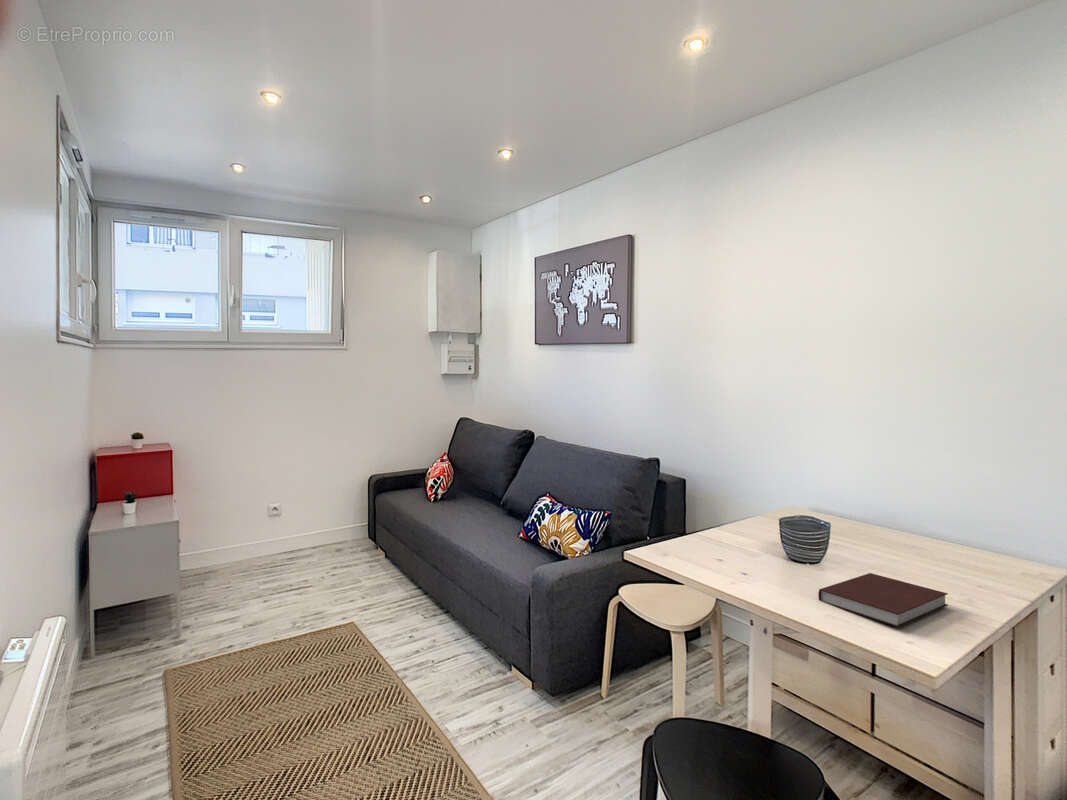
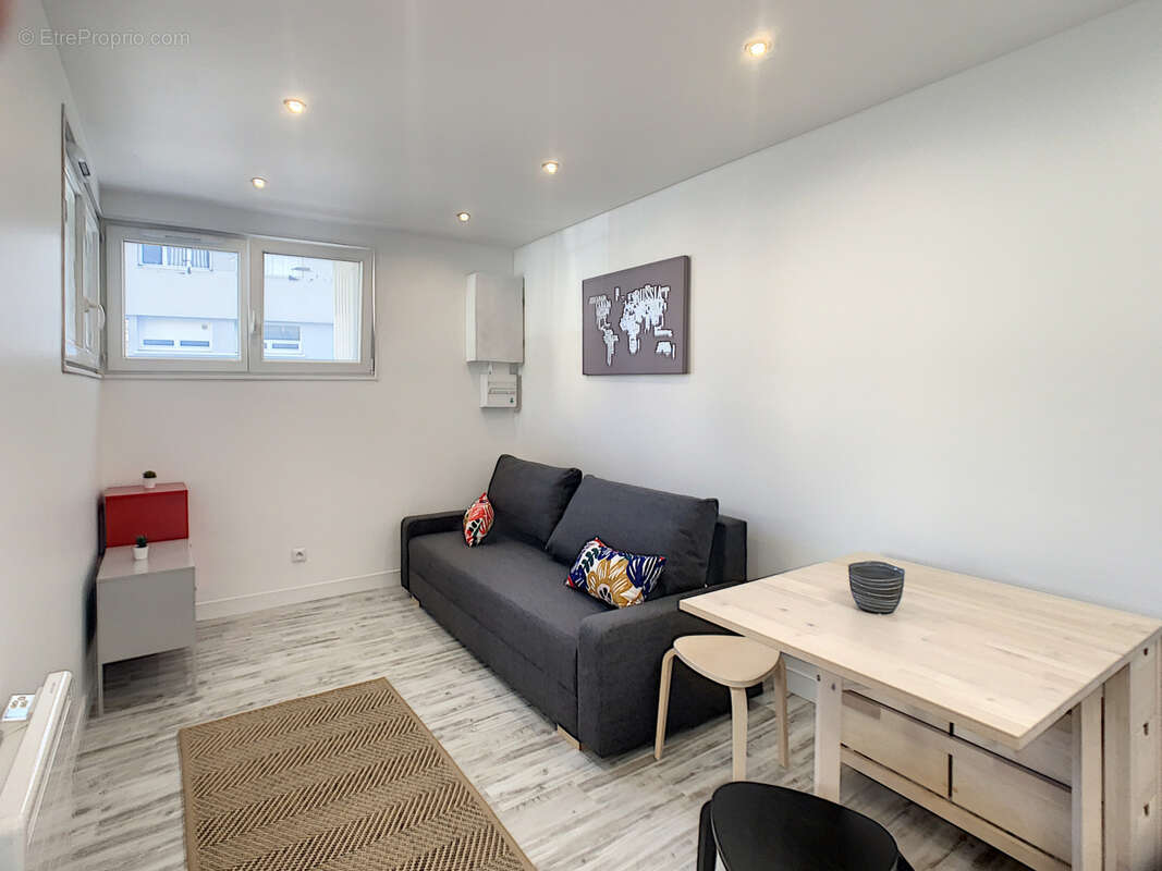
- notebook (882, 597)
